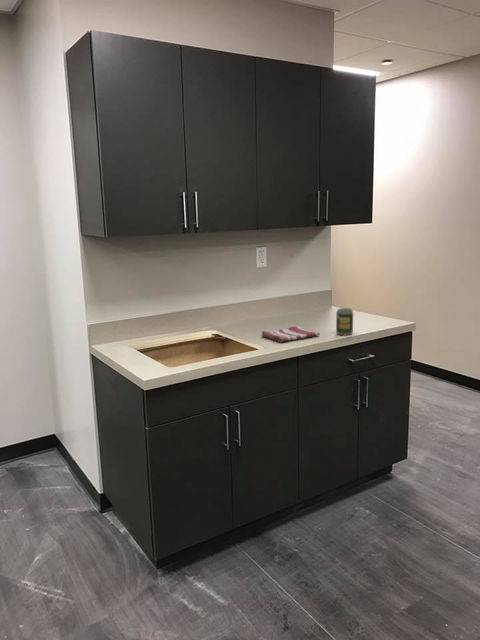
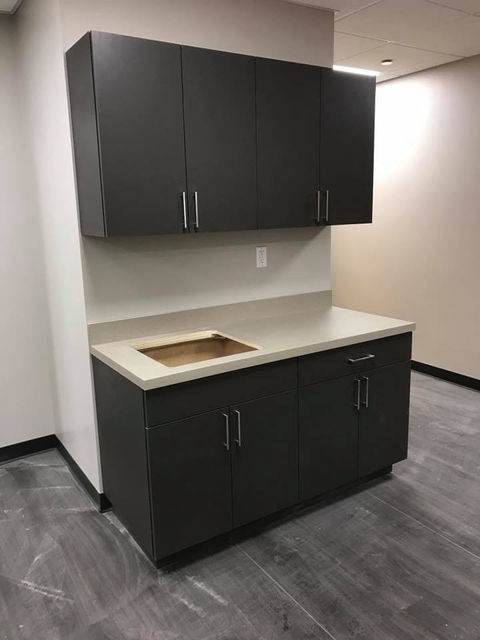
- dish towel (290, 333)
- soda can (344, 321)
